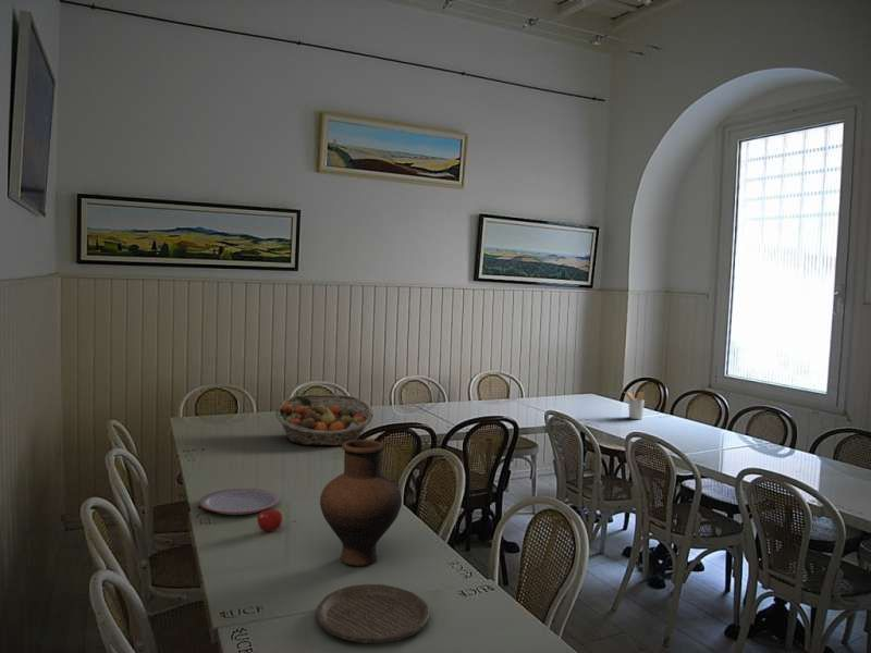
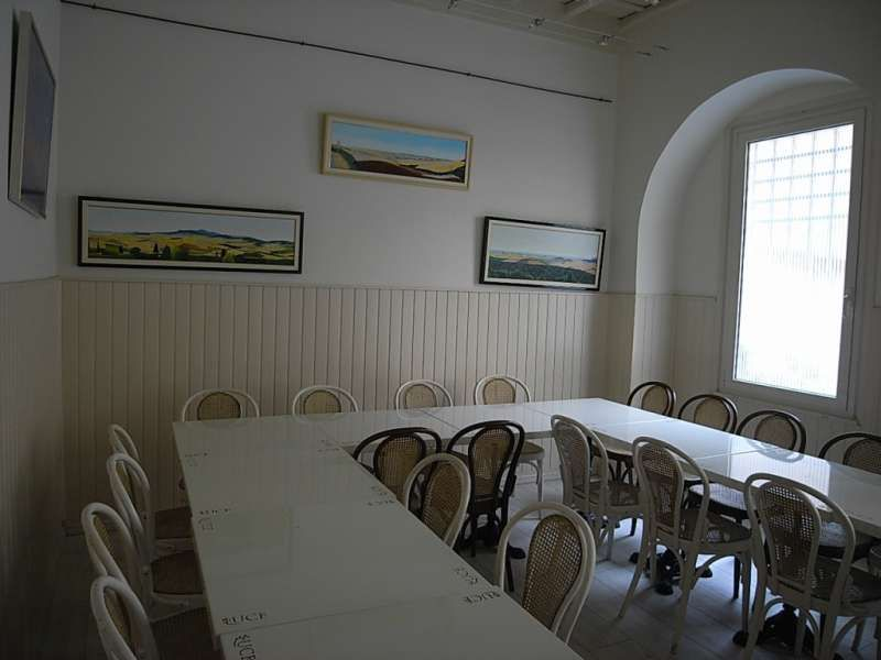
- vase (360, 502)
- apple (269, 518)
- fruit basket (324, 419)
- utensil holder (633, 404)
- plate (240, 502)
- plate (372, 613)
